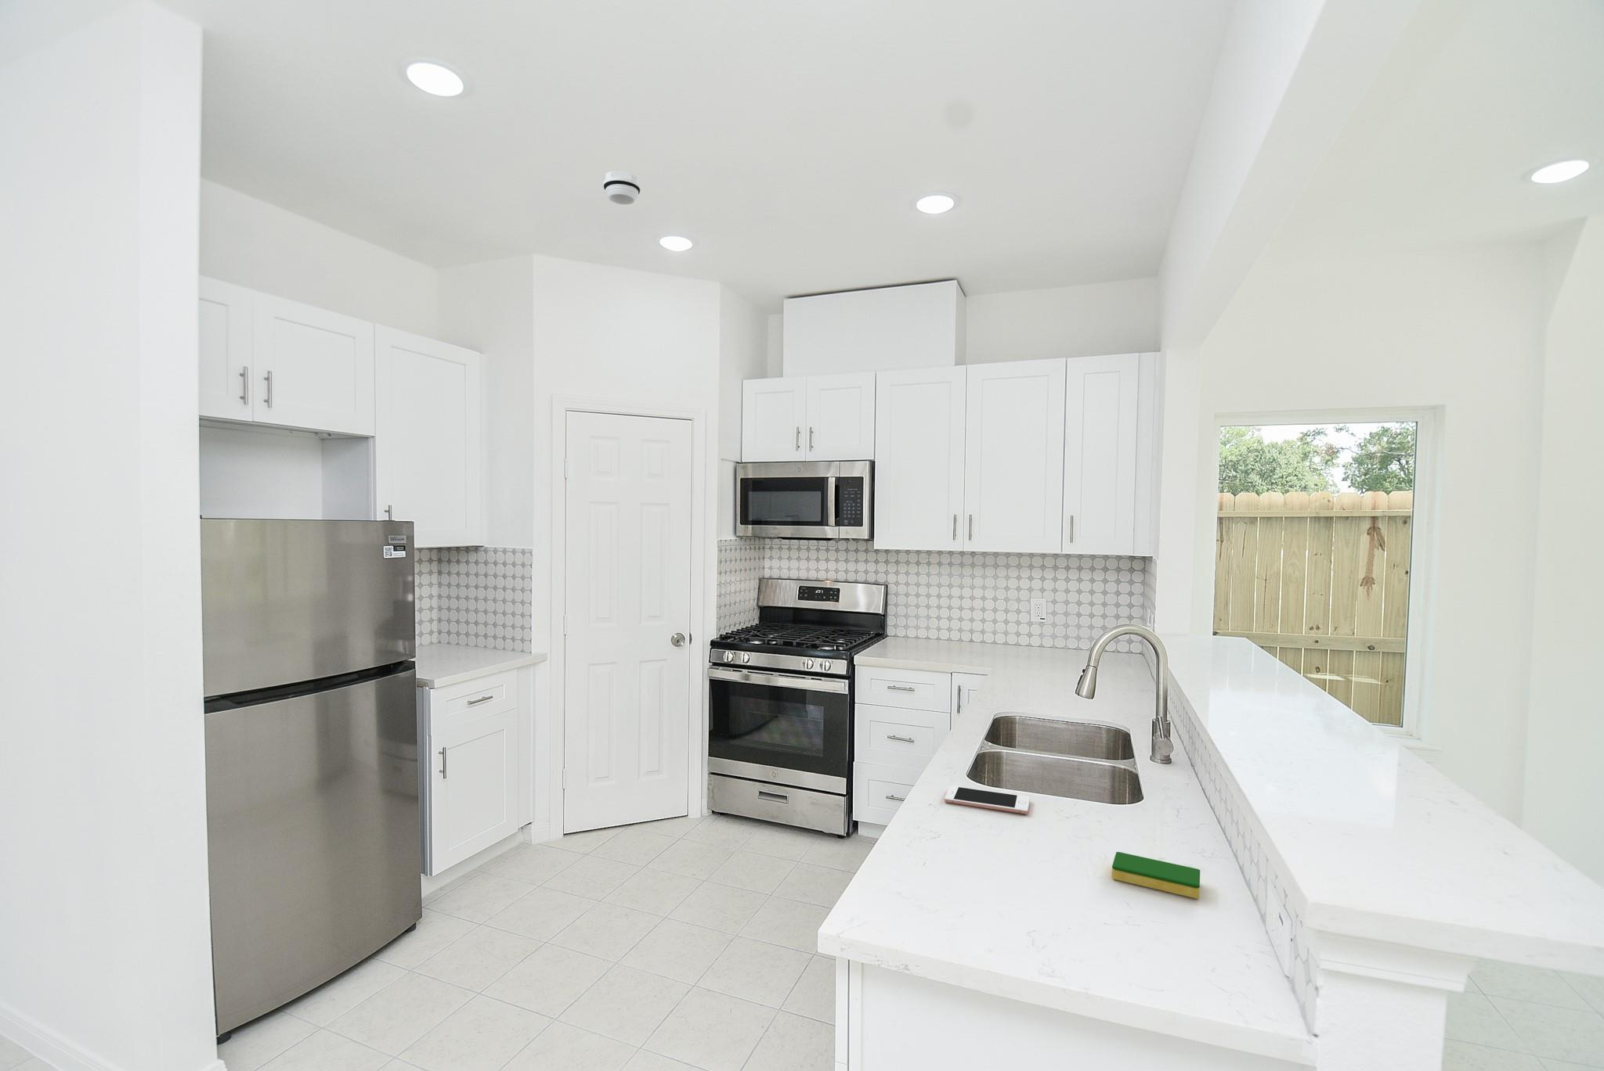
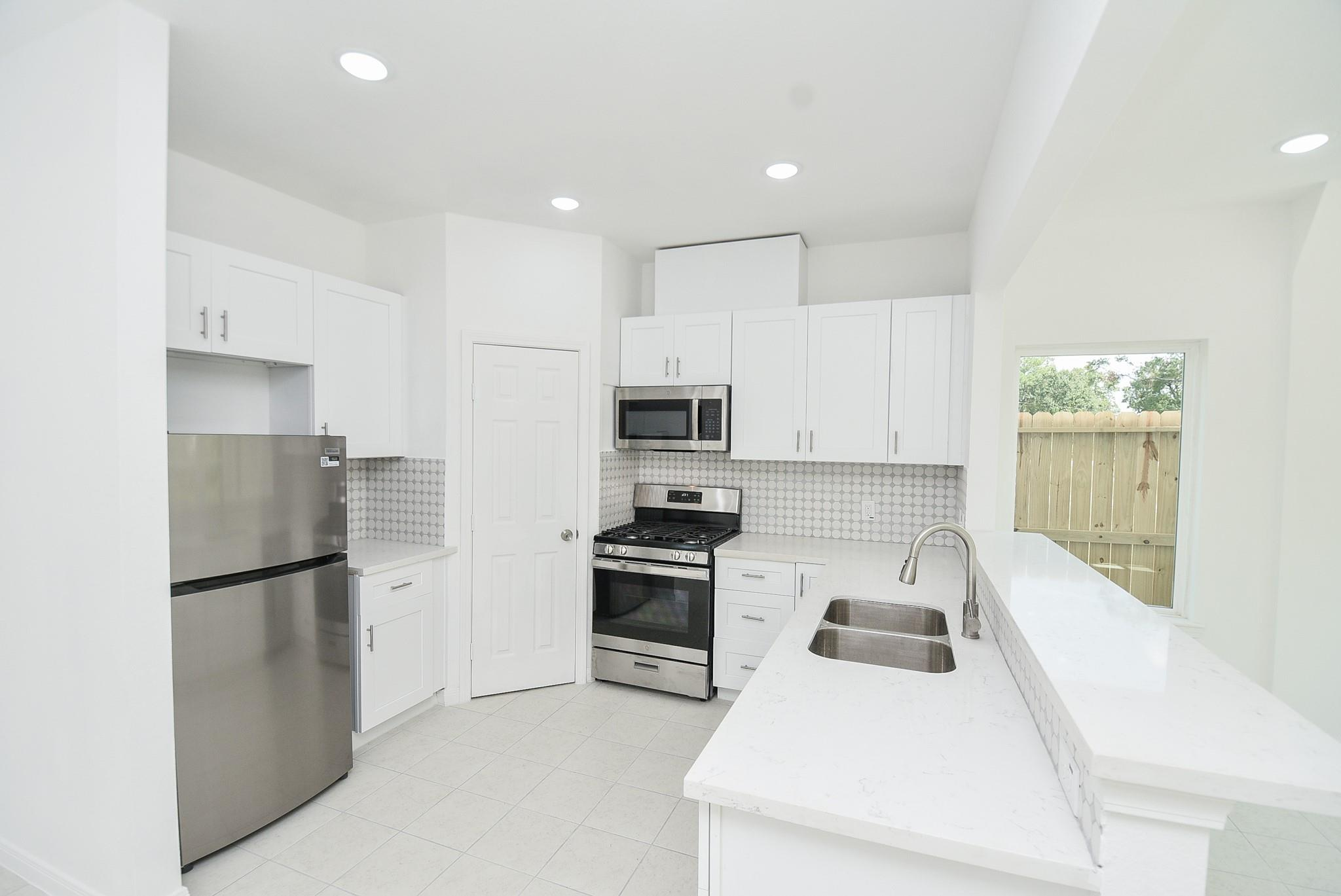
- cell phone (987, 798)
- dish sponge (1155, 874)
- smoke detector (622, 189)
